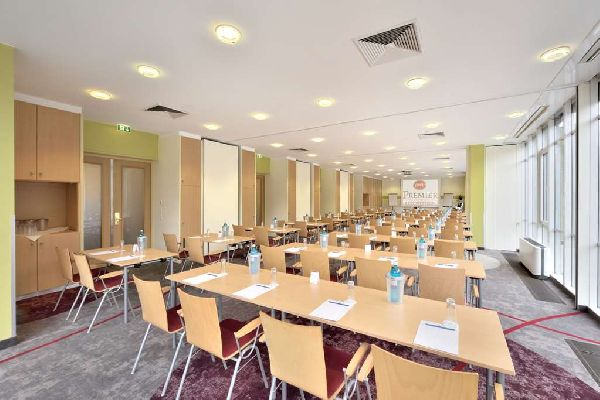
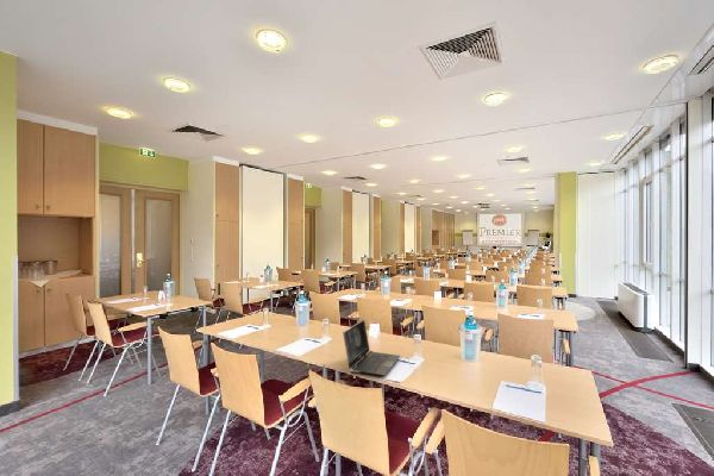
+ laptop computer (368, 345)
